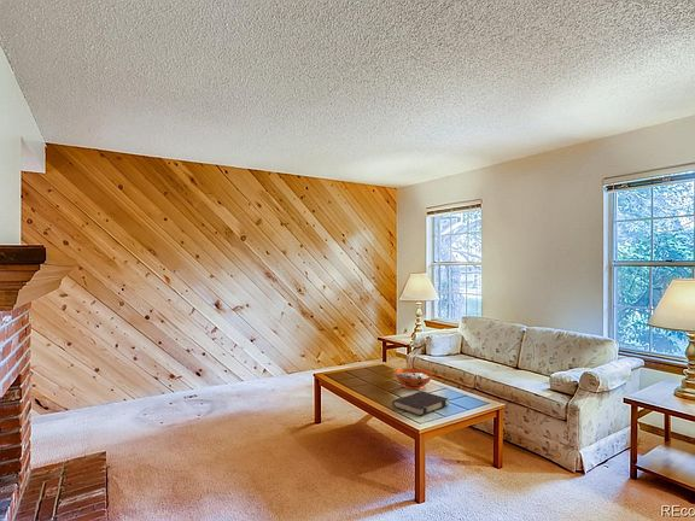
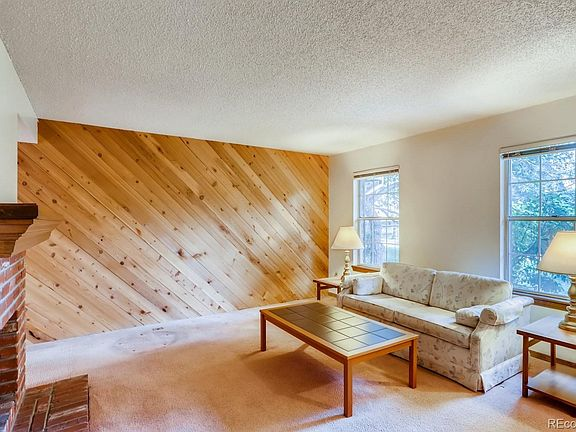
- book (420, 402)
- decorative bowl (413, 379)
